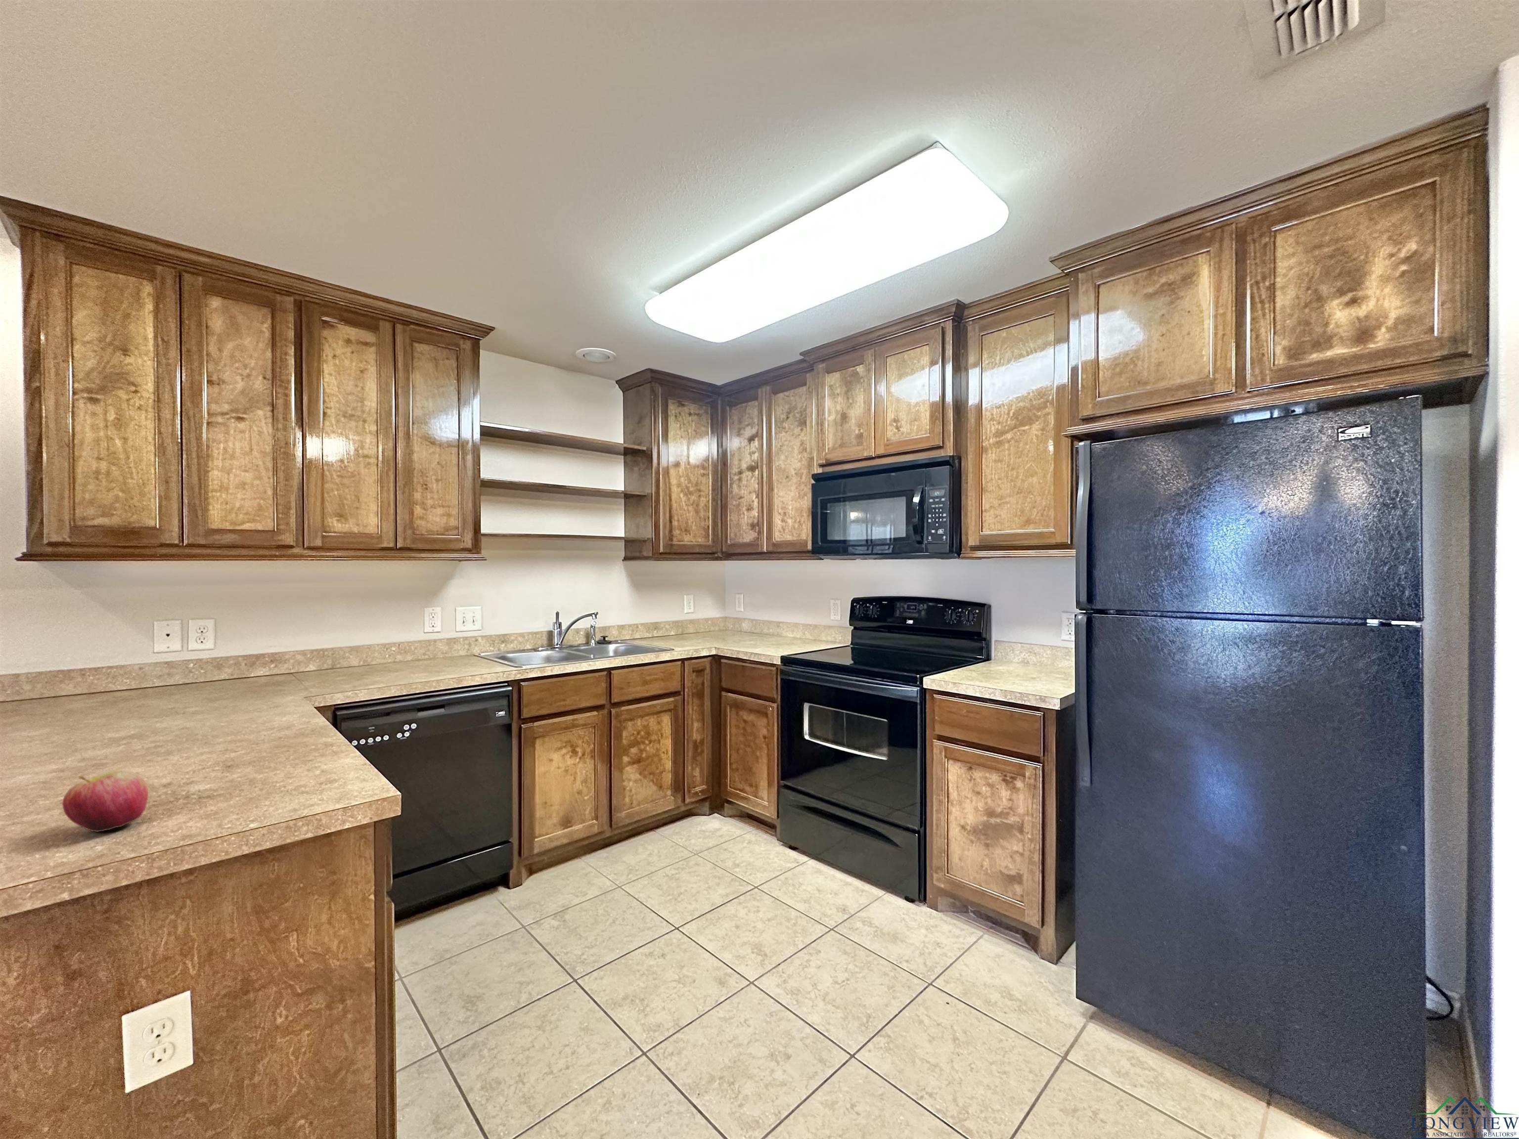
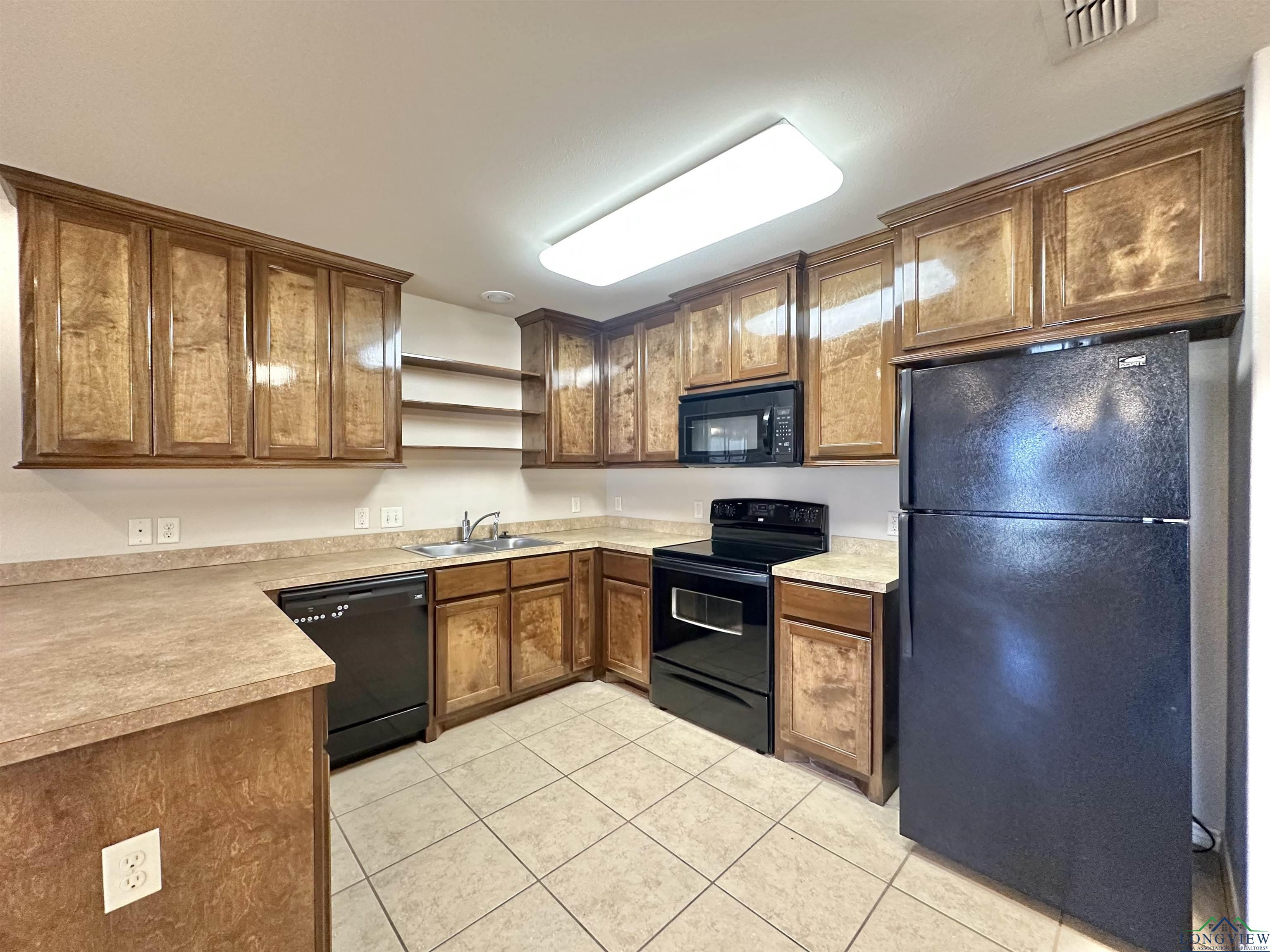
- apple (106, 800)
